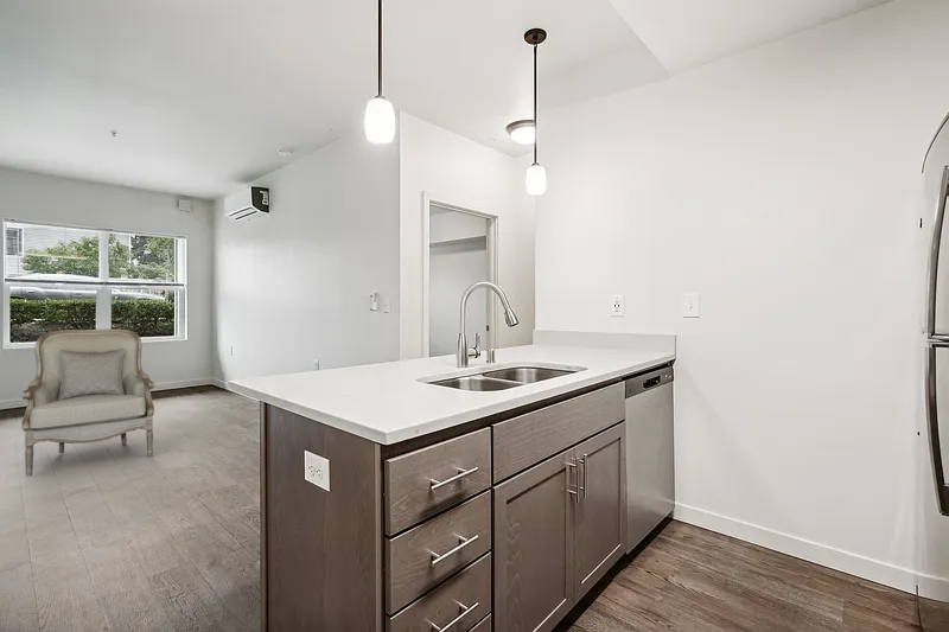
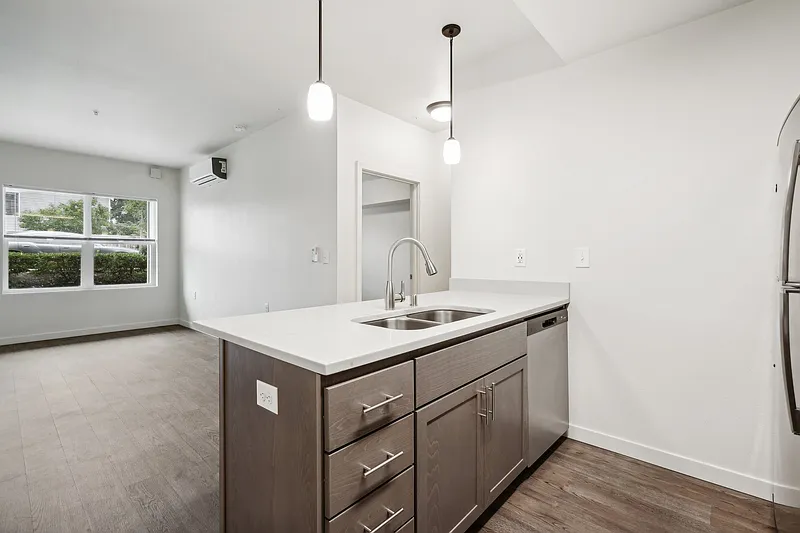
- armchair (93, 392)
